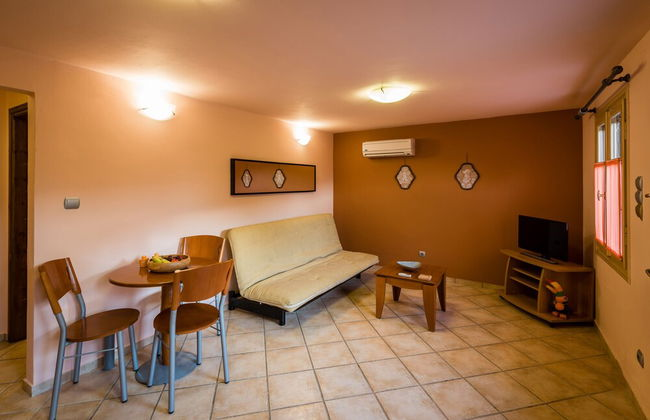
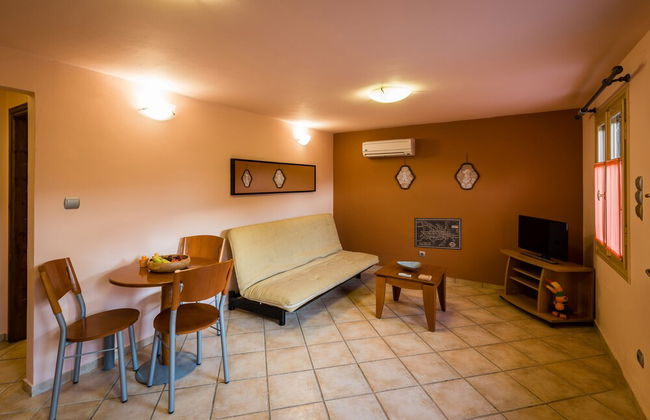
+ wall art (437, 233)
